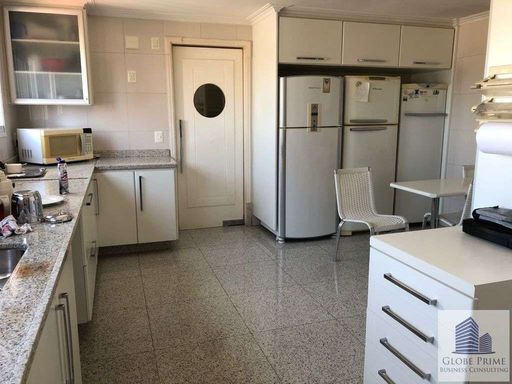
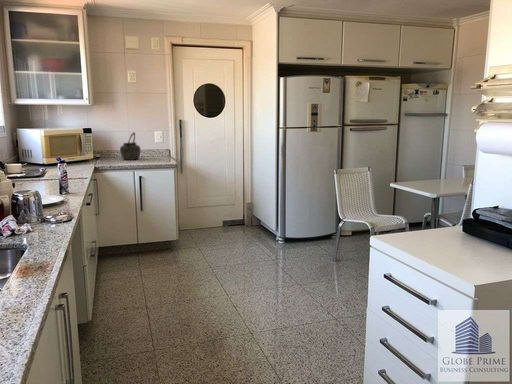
+ kettle (131, 145)
